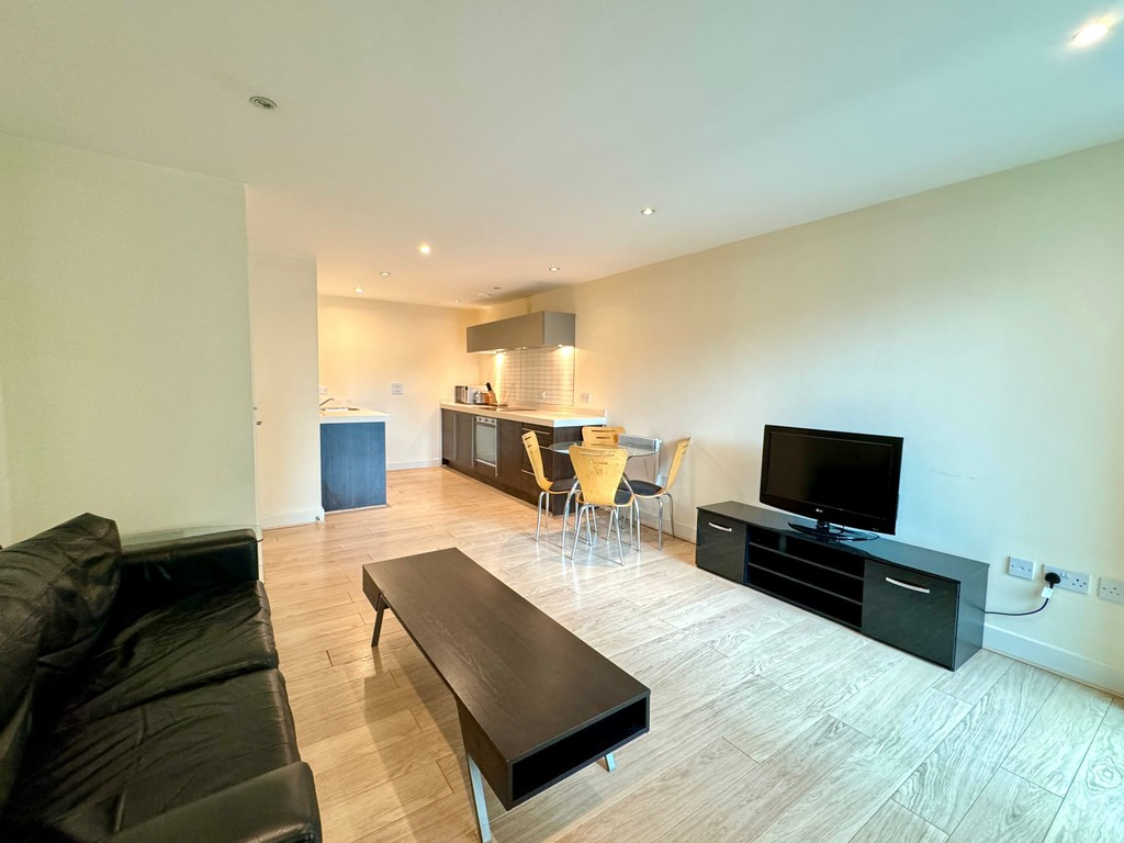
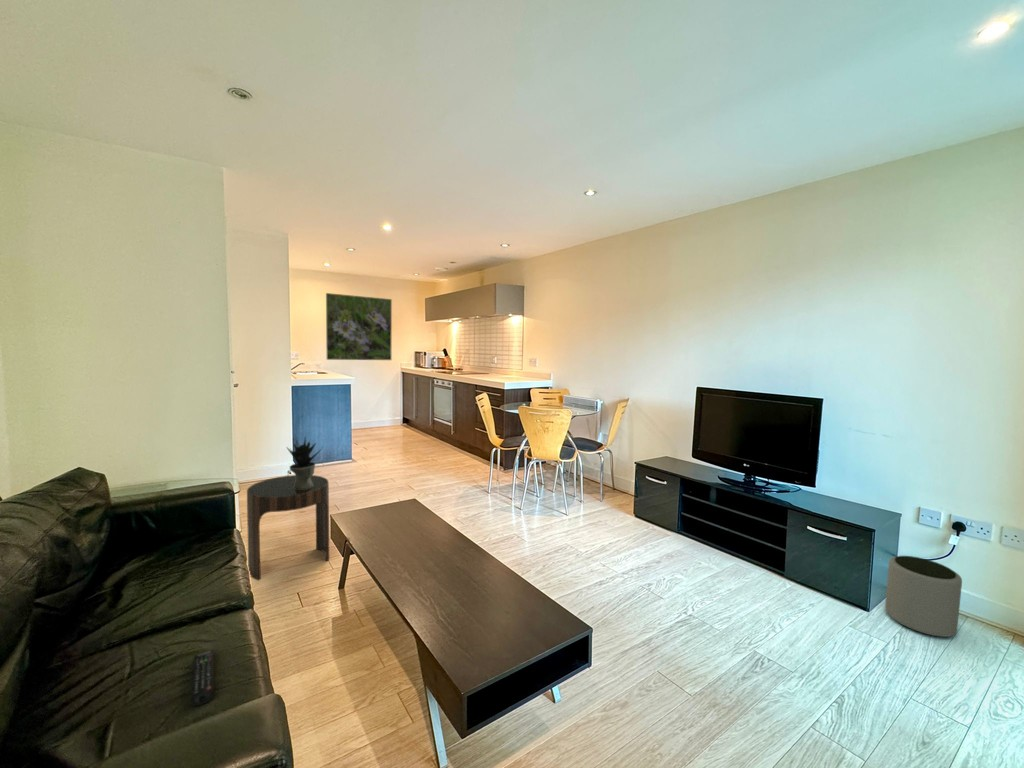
+ side table (289, 510)
+ plant pot (921, 594)
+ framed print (360, 328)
+ remote control (203, 674)
+ potted plant (304, 462)
